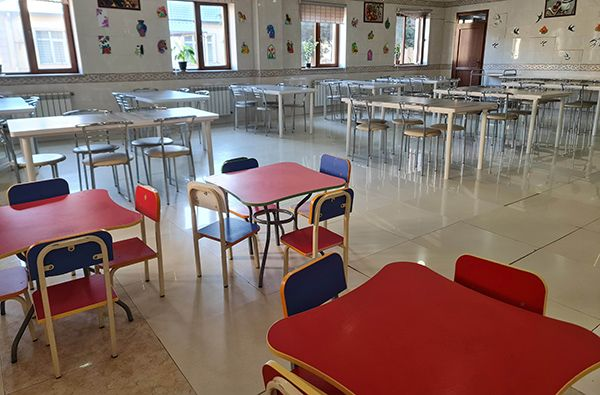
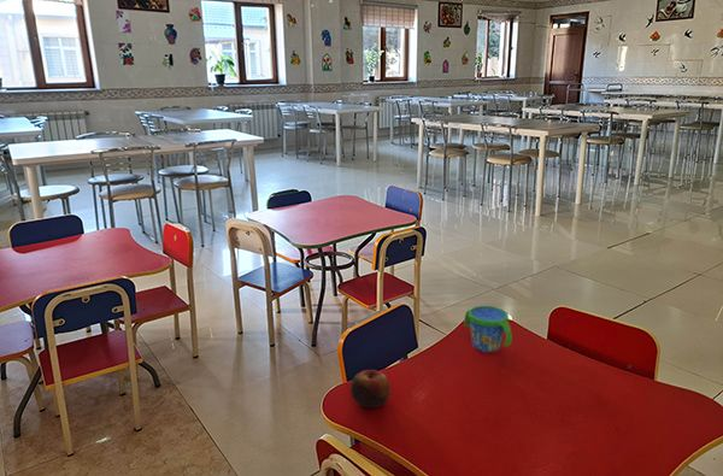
+ apple (370, 386)
+ snack cup (487, 330)
